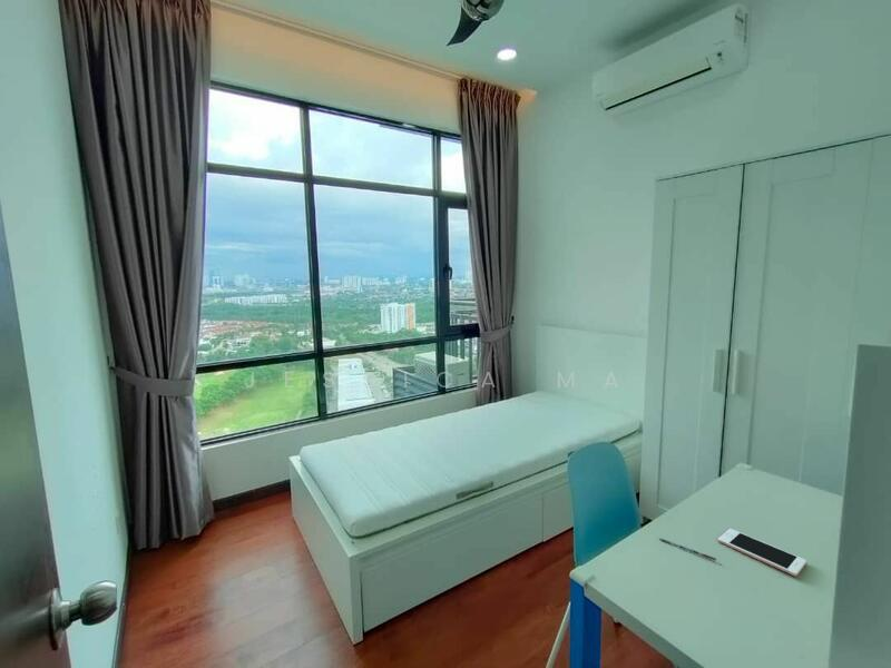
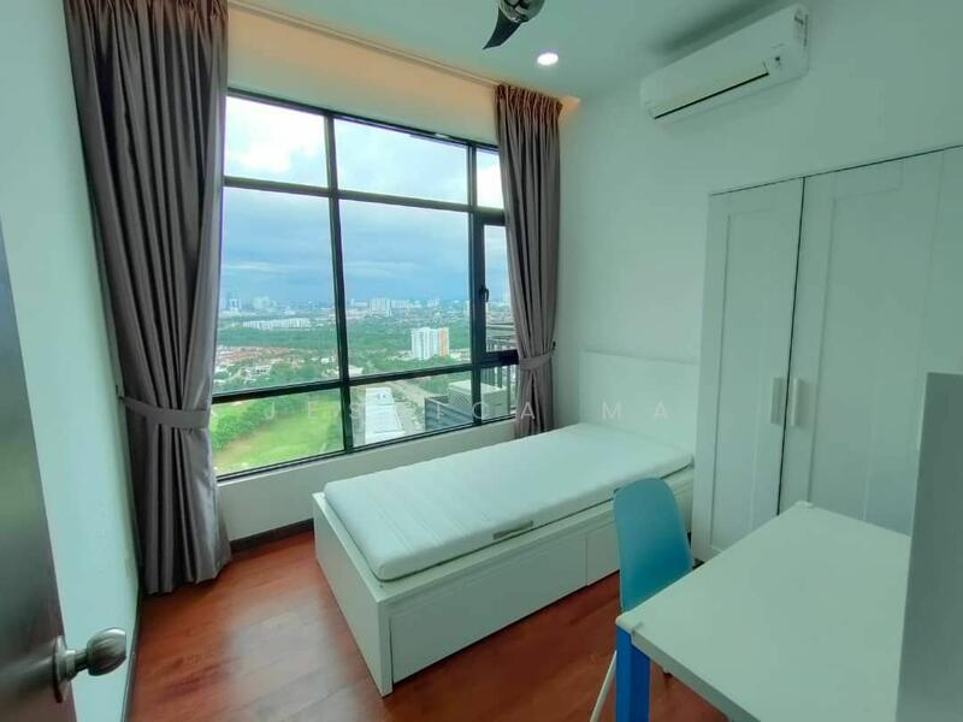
- pen (686, 548)
- cell phone (760, 550)
